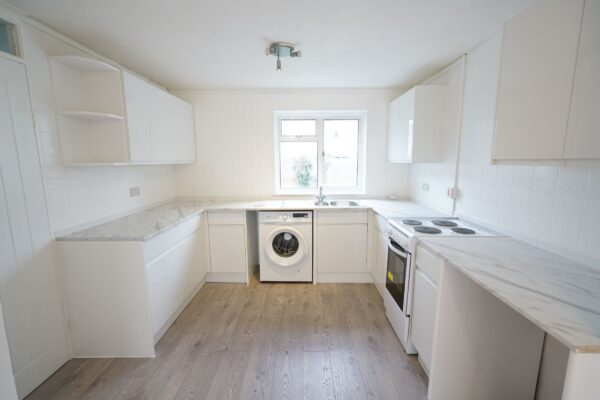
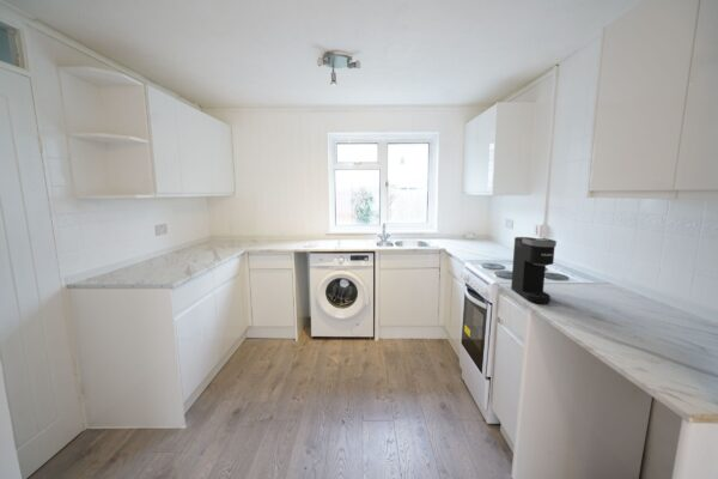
+ coffee maker (531, 266)
